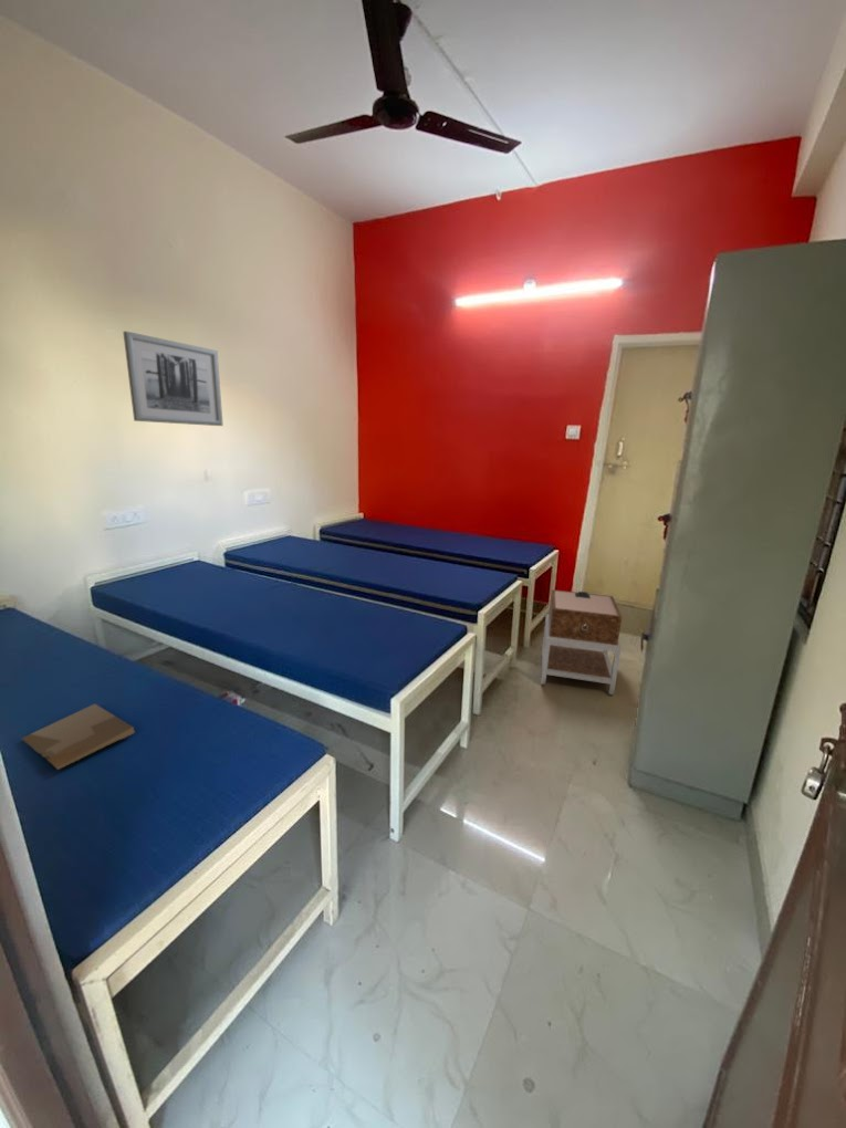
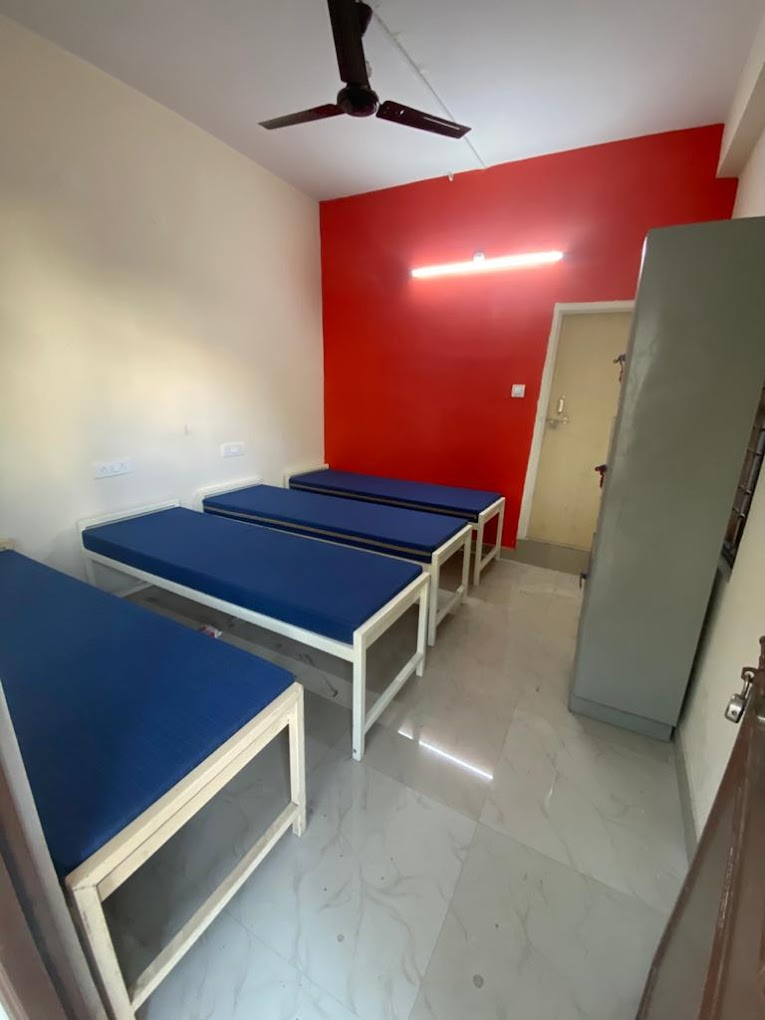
- nightstand (579, 636)
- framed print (79, 733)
- wall art (178, 383)
